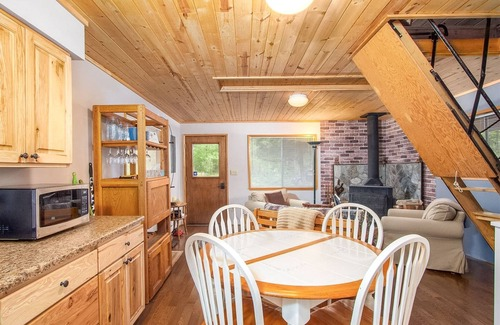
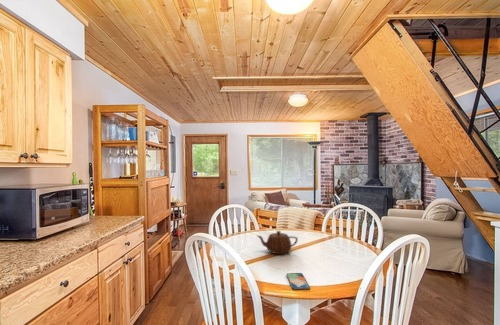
+ teapot (277, 241)
+ smartphone (297, 280)
